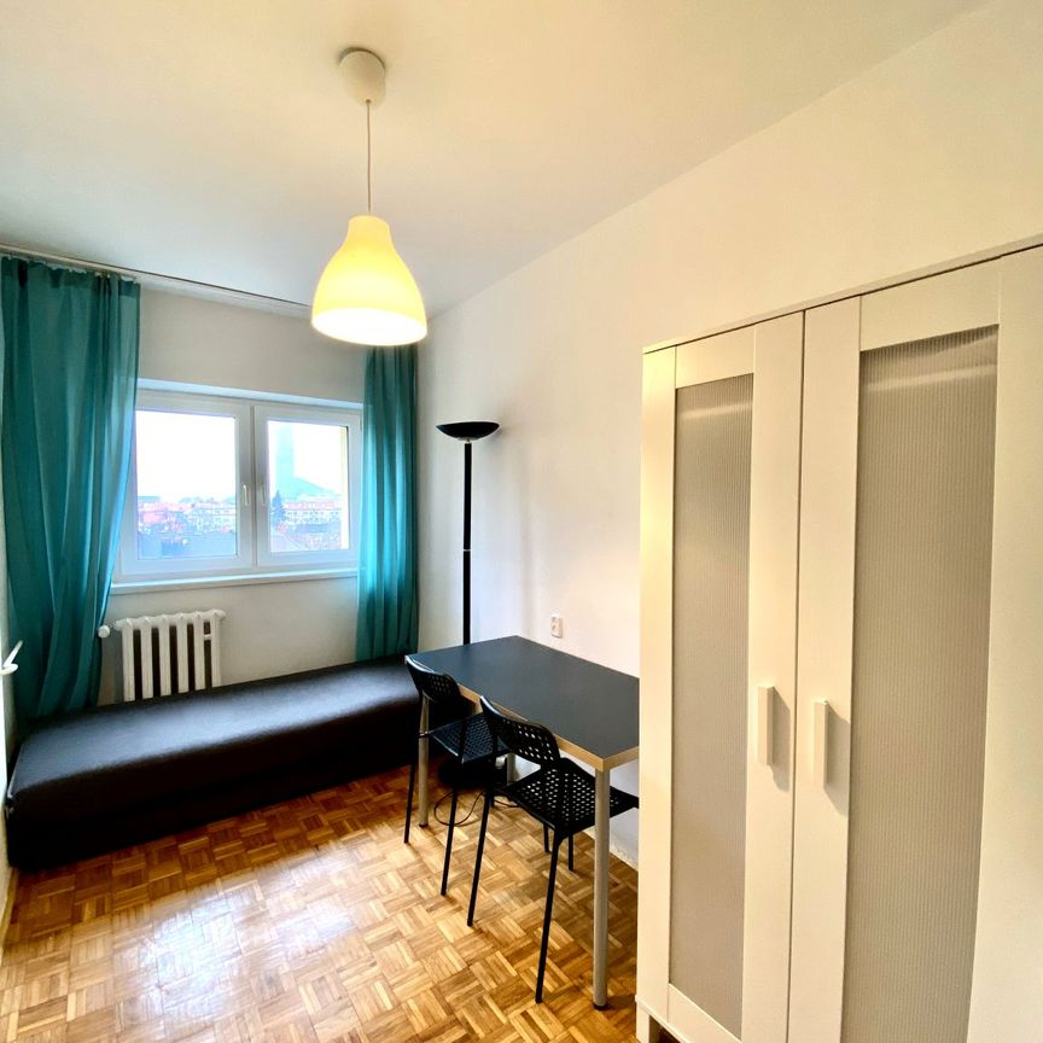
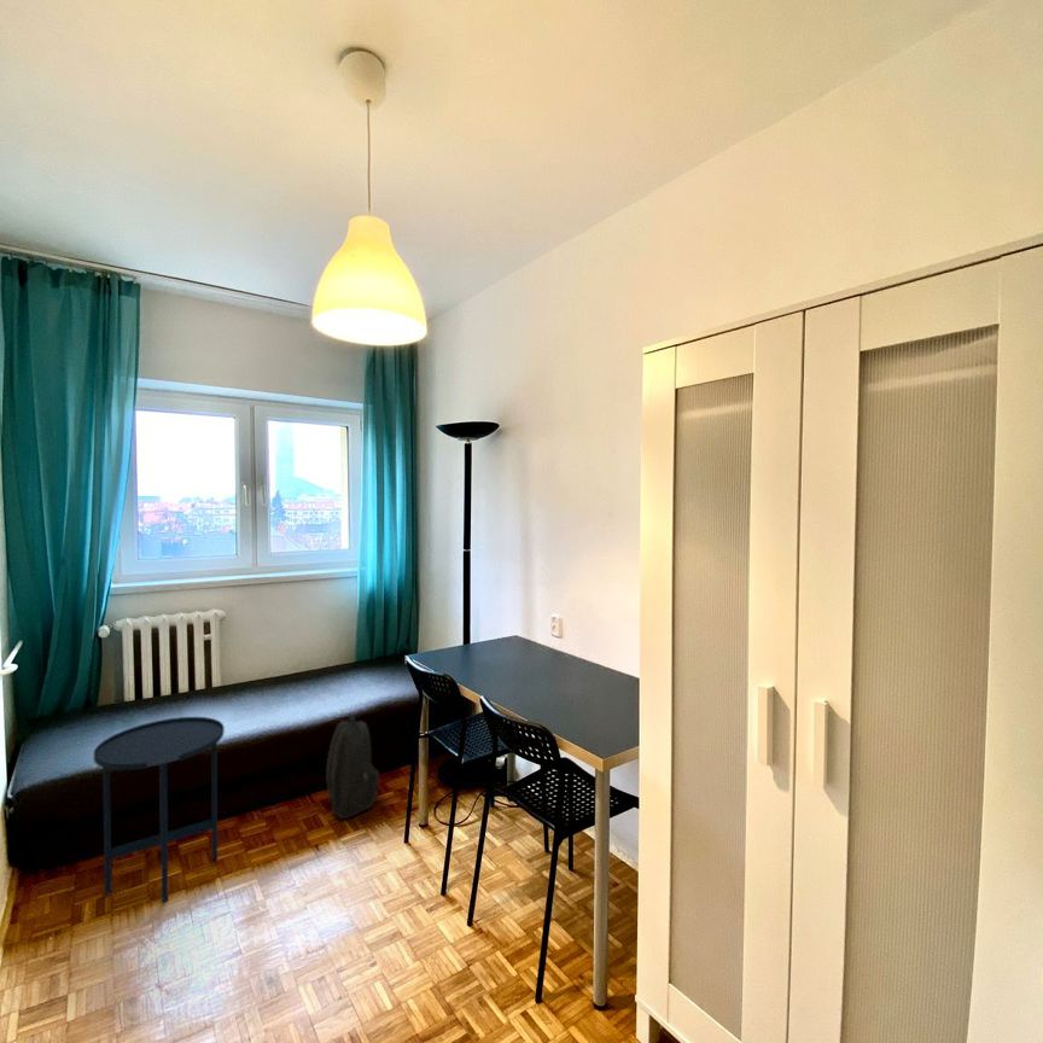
+ backpack (351, 759)
+ side table (163, 806)
